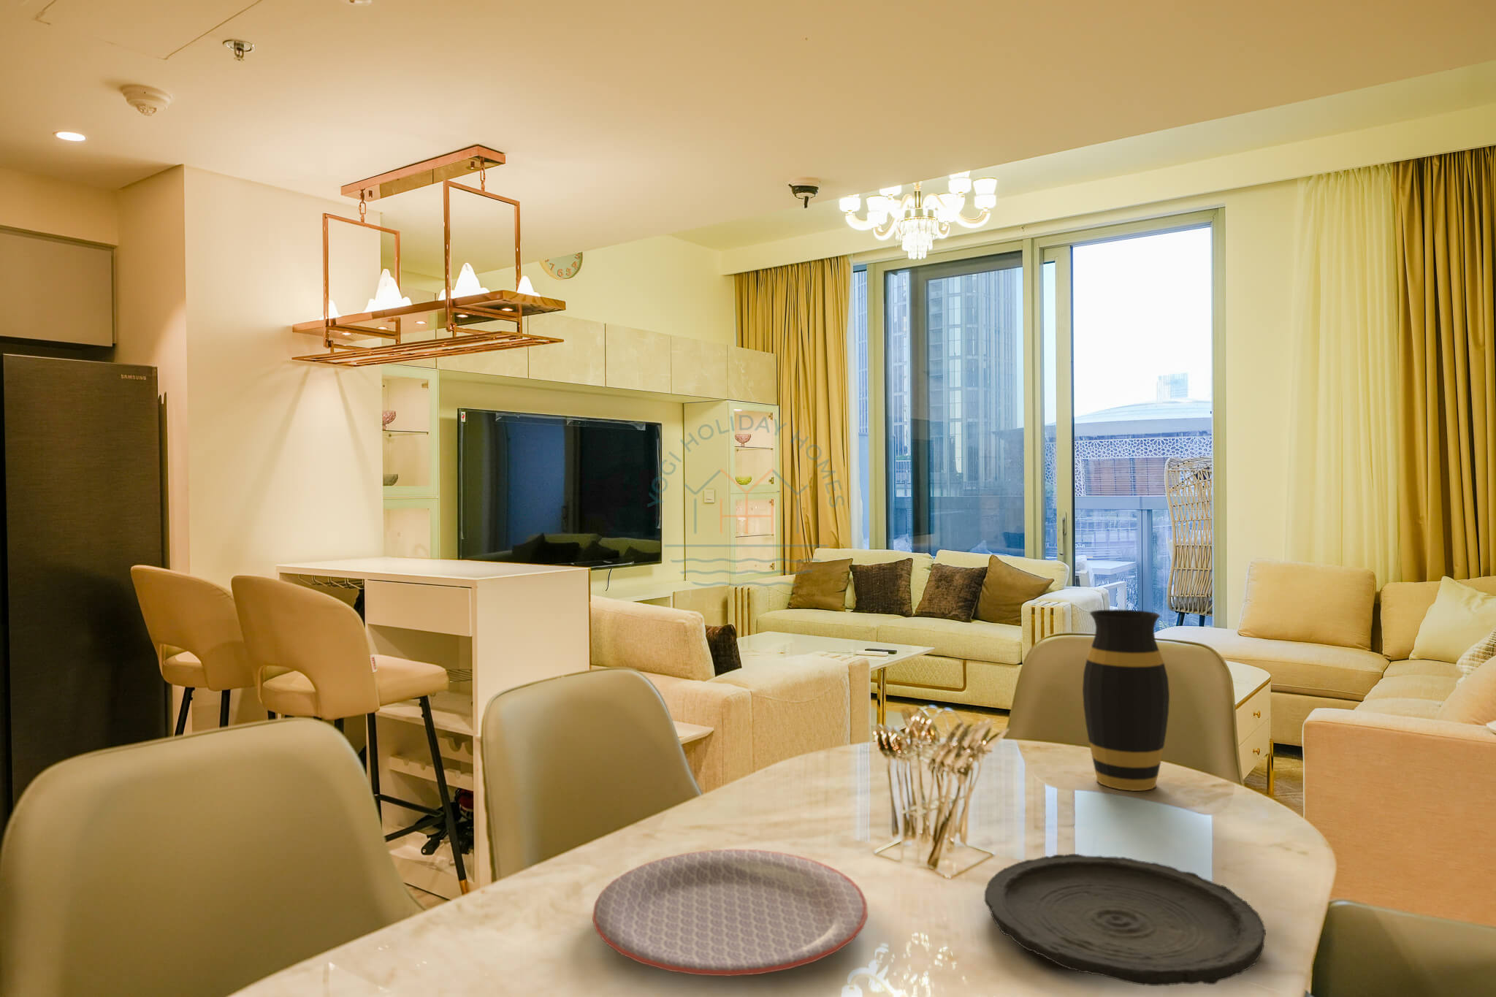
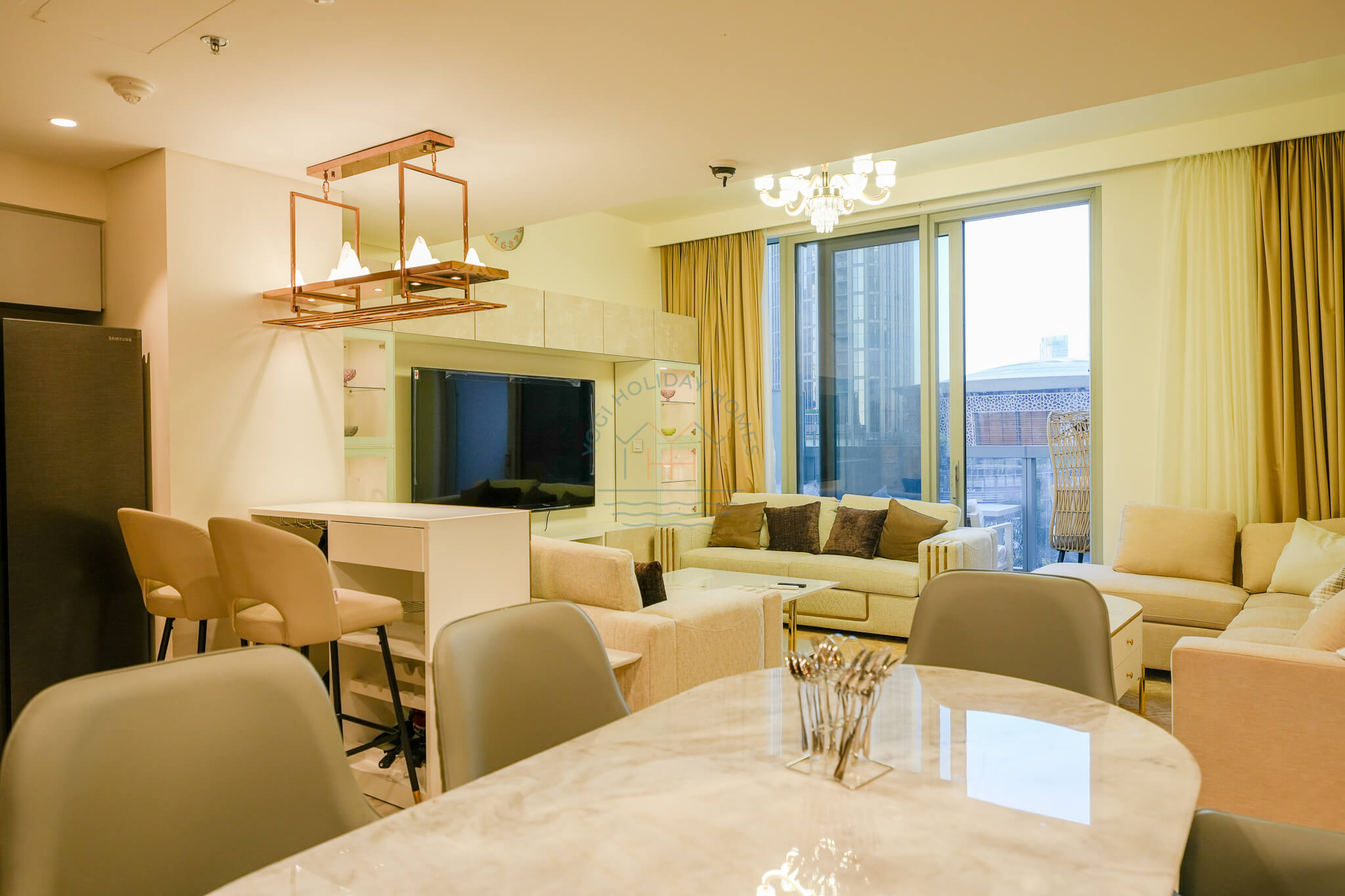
- plate (731, 912)
- vase (1125, 698)
- plate (1118, 914)
